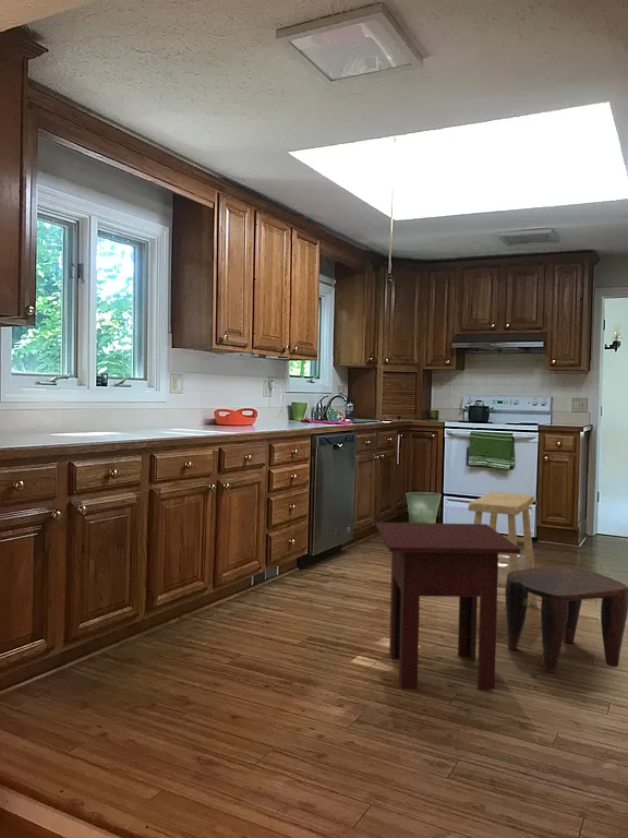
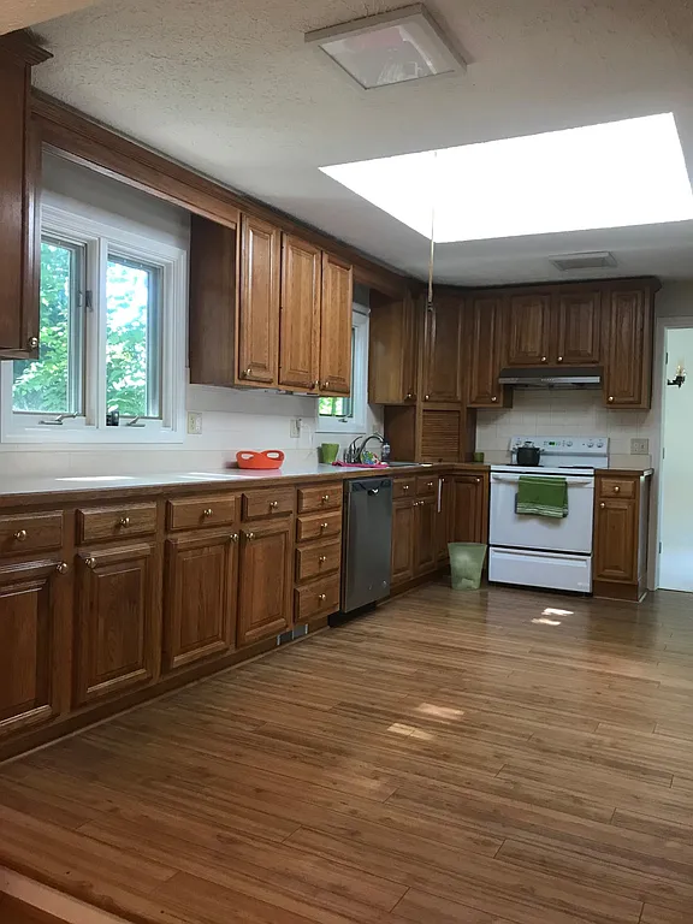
- side table (440, 596)
- stool (564, 618)
- stool (502, 554)
